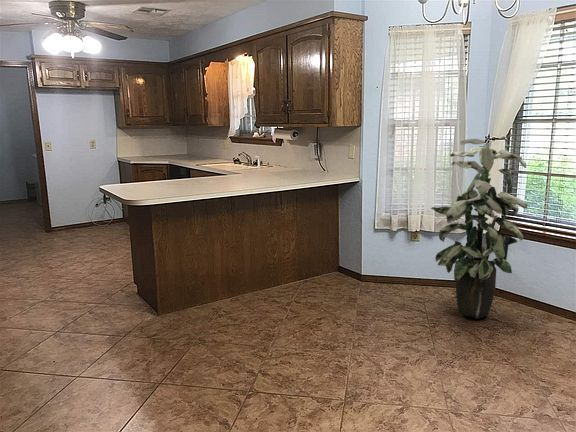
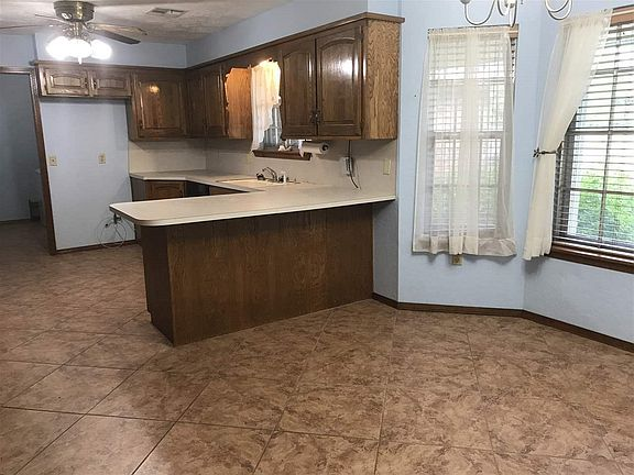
- indoor plant (475, 228)
